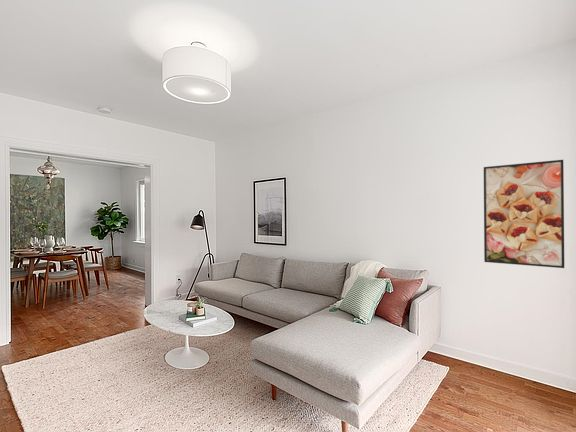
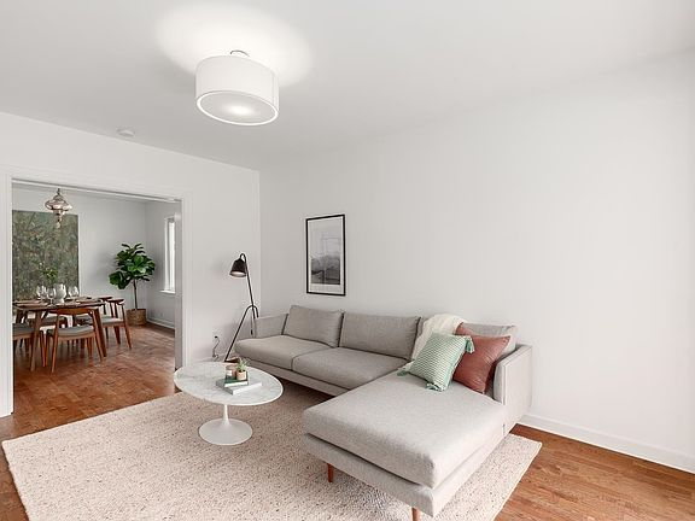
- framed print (521, 214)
